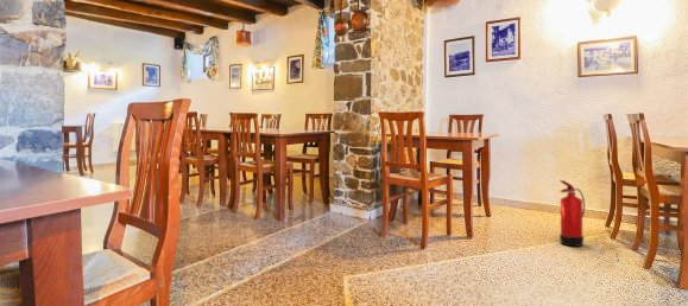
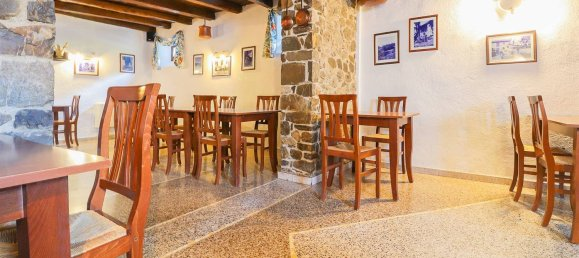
- fire extinguisher (573, 211)
